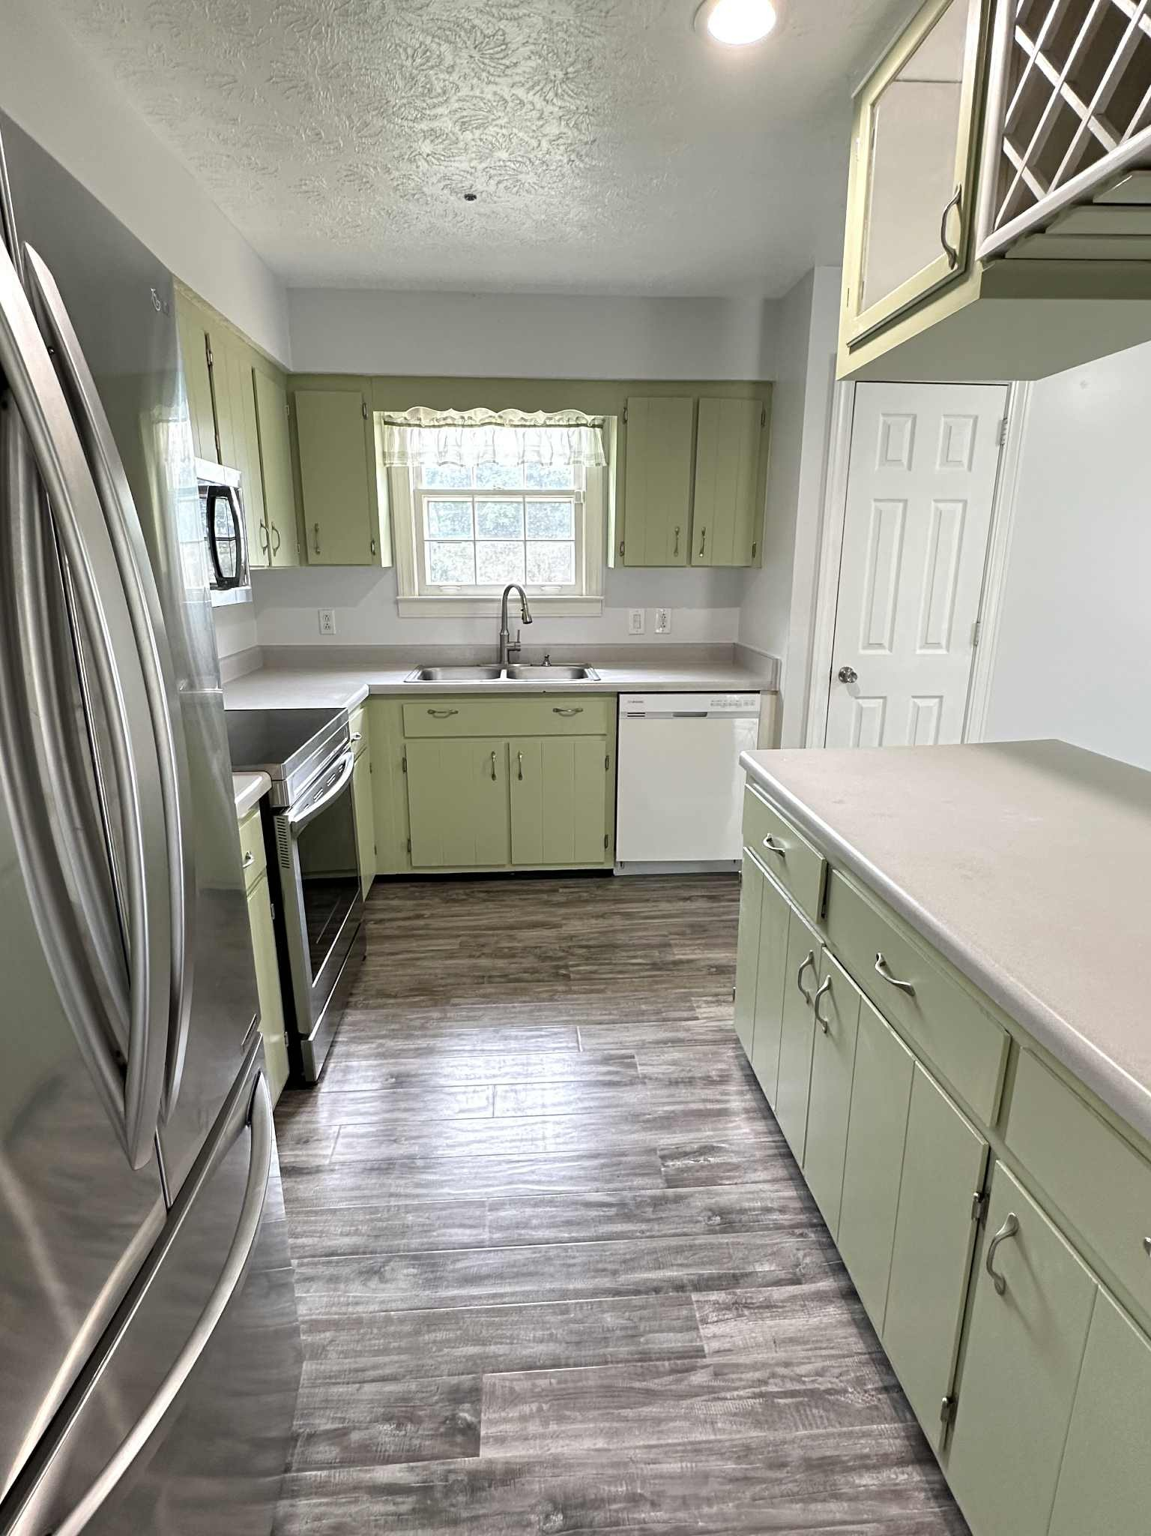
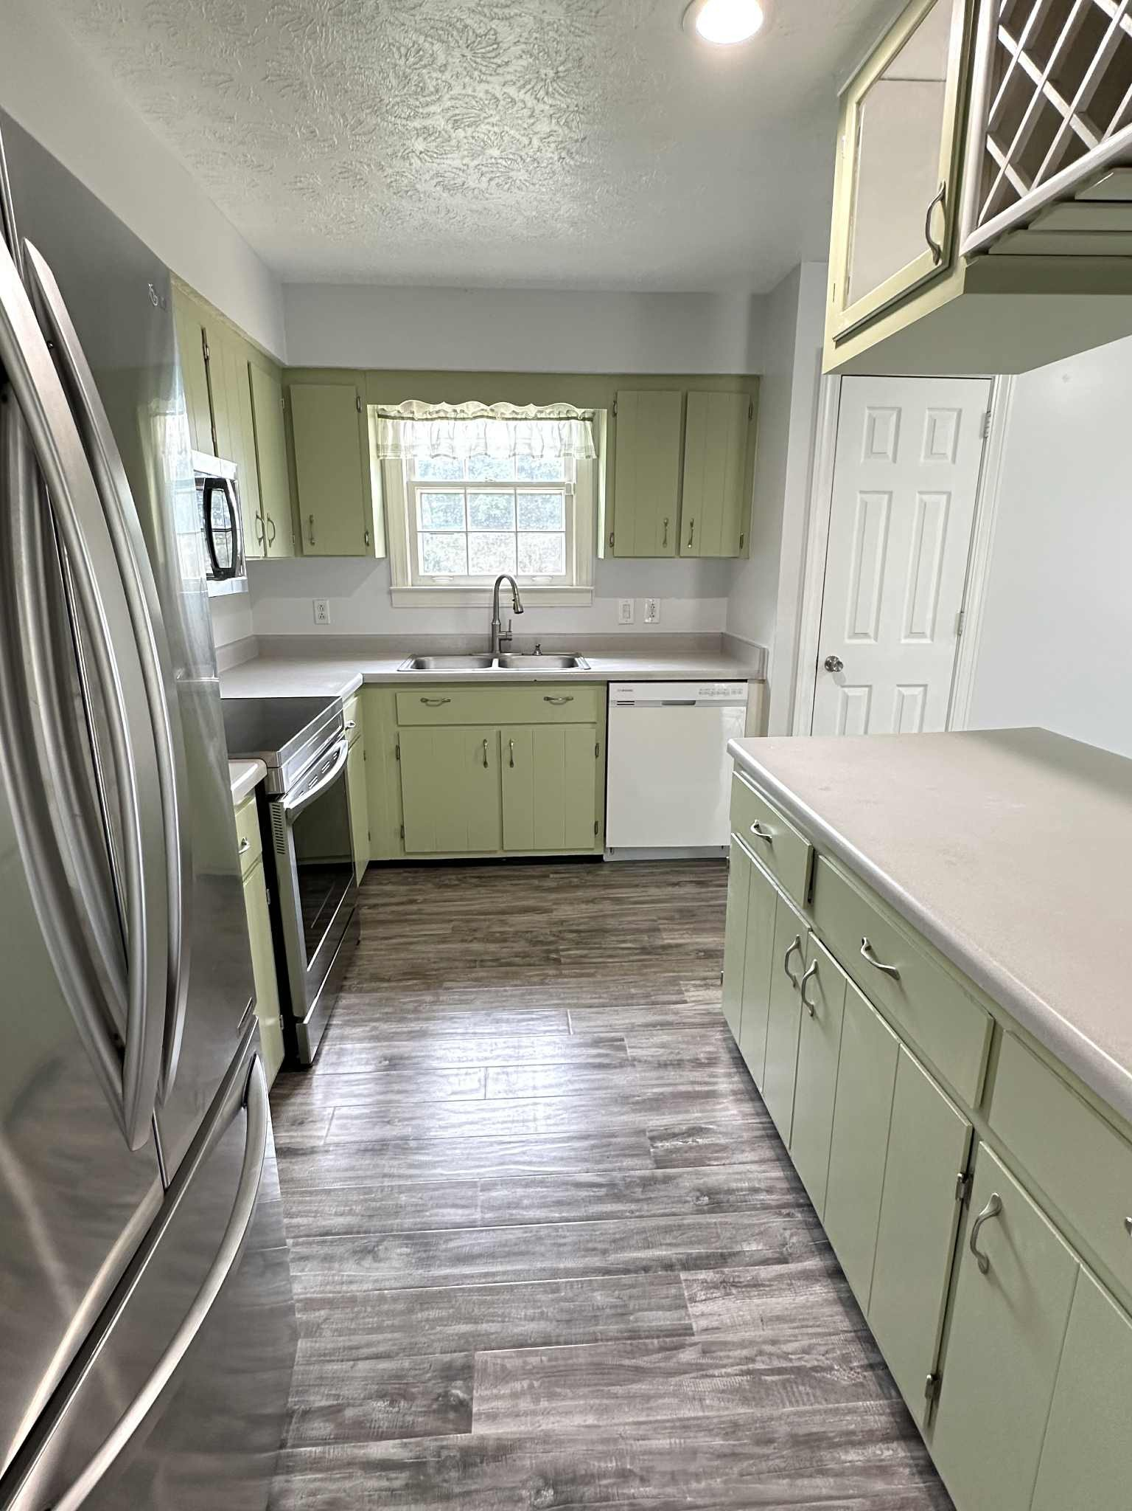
- smoke detector (470, 197)
